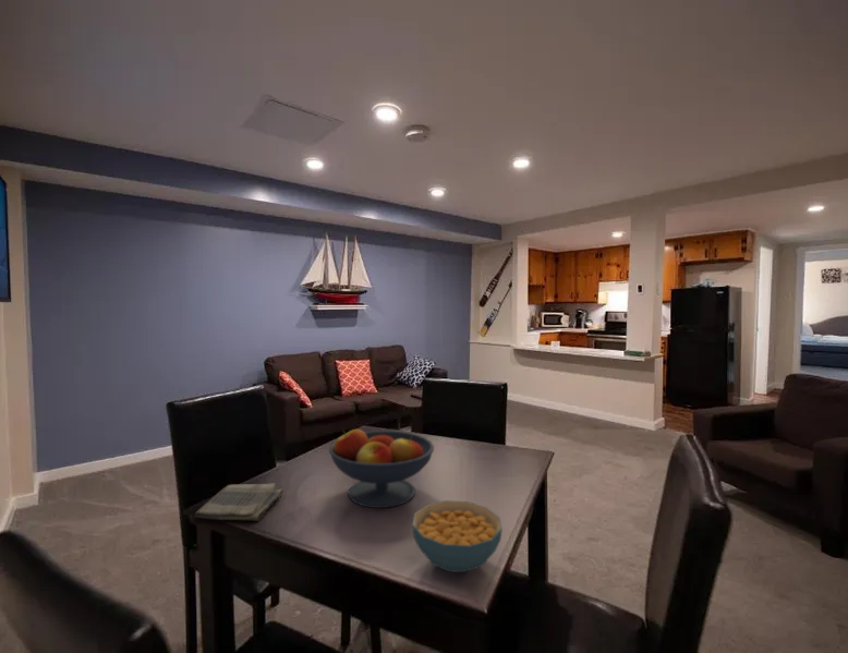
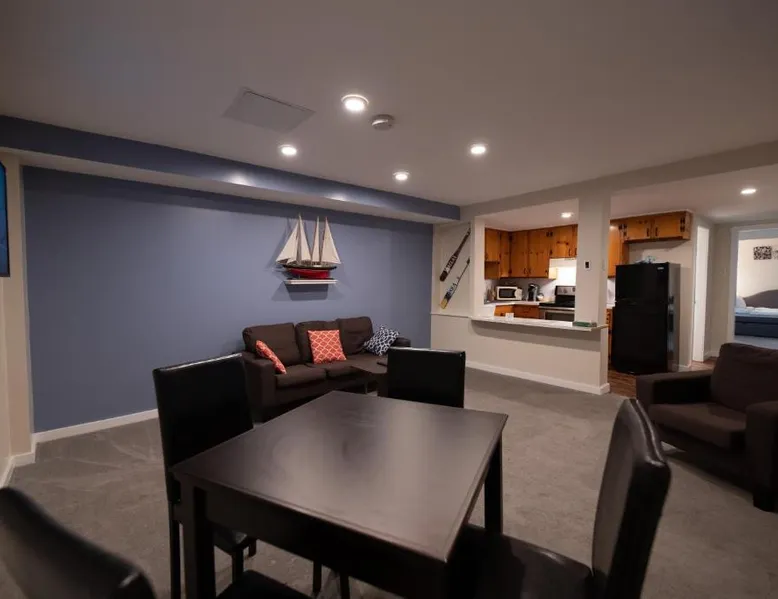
- cereal bowl (456, 542)
- fruit bowl (381, 460)
- dish towel (242, 499)
